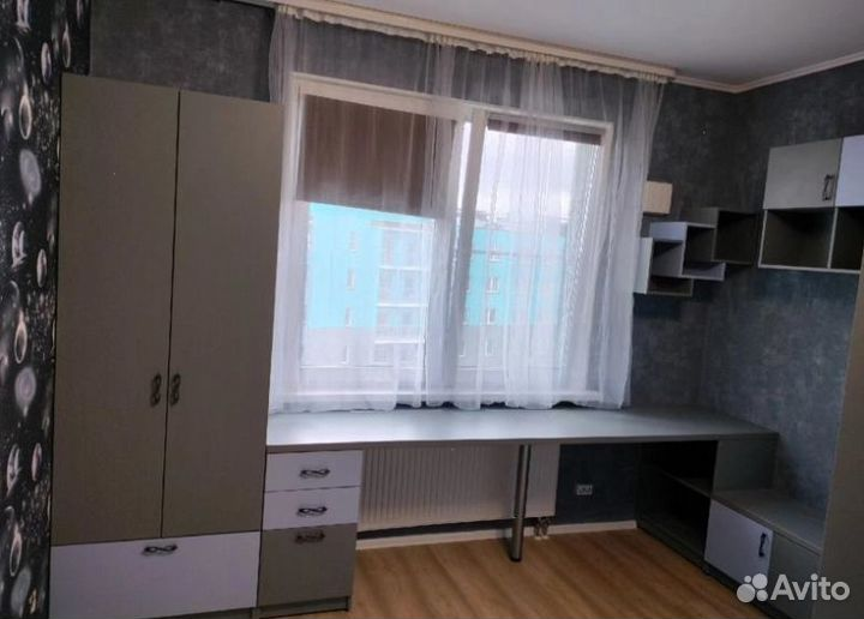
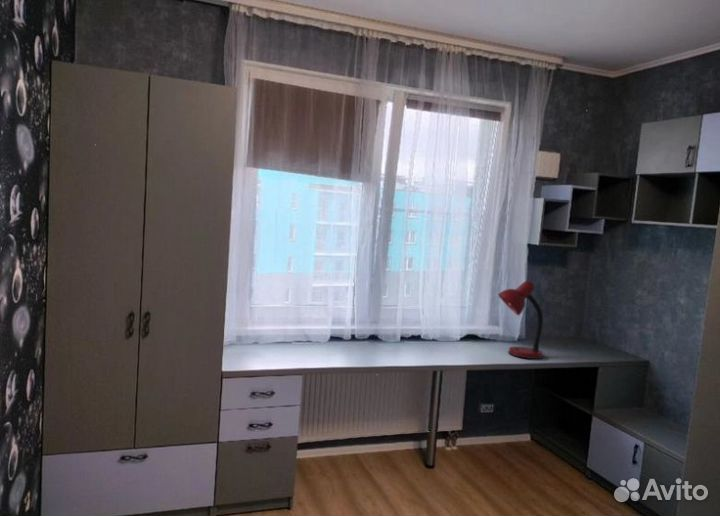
+ desk lamp (518, 315)
